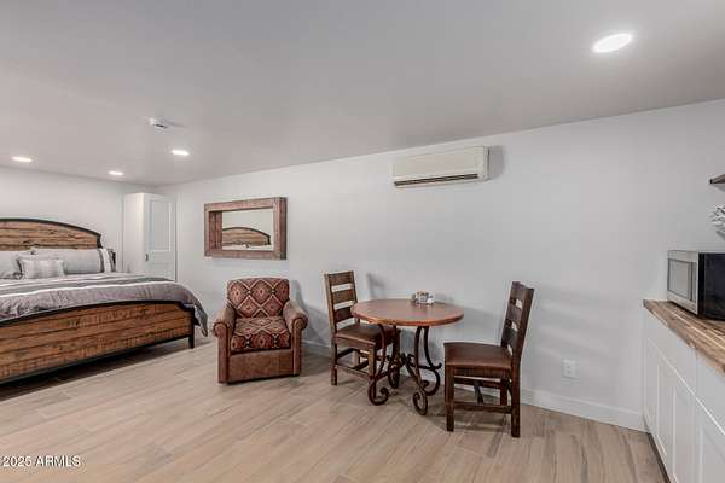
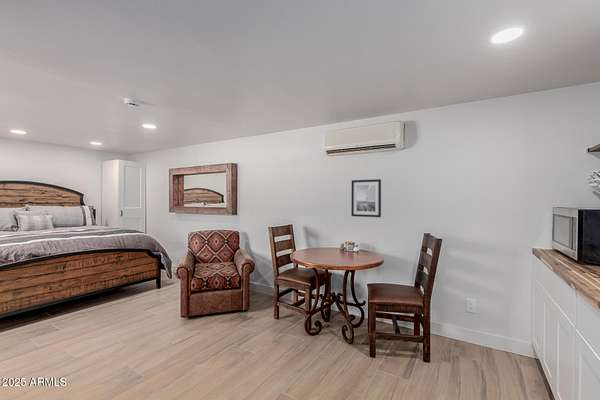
+ wall art (365, 198)
